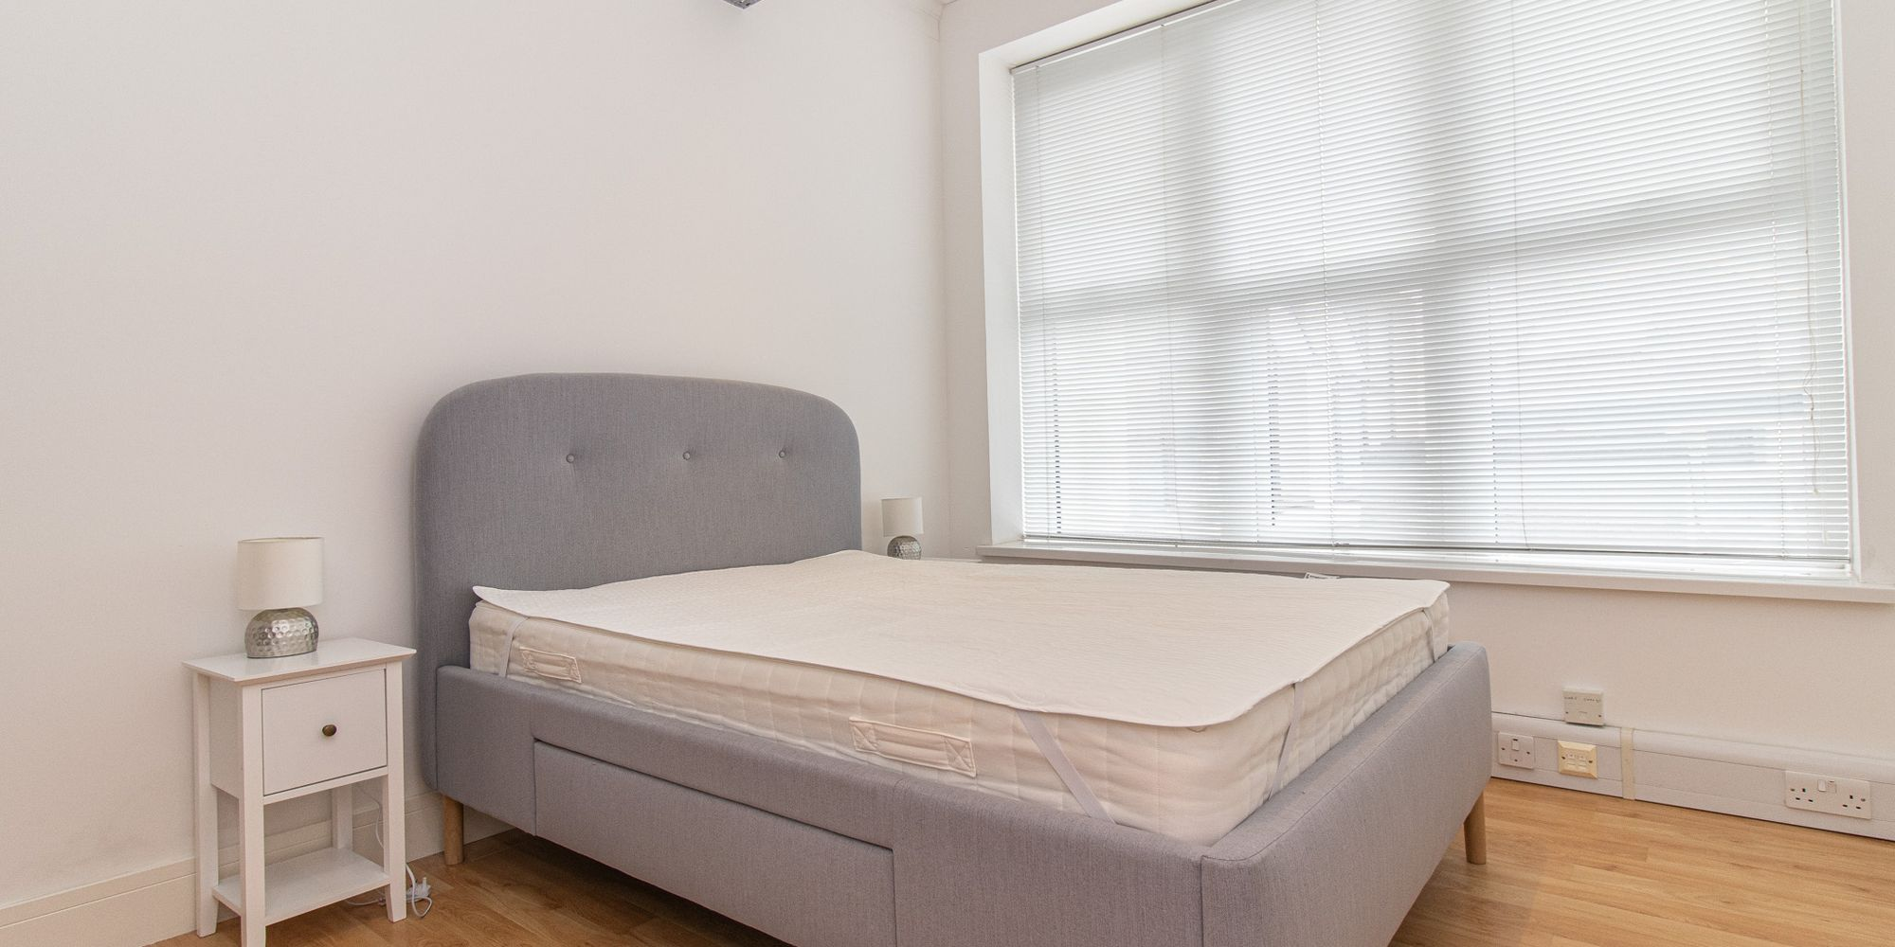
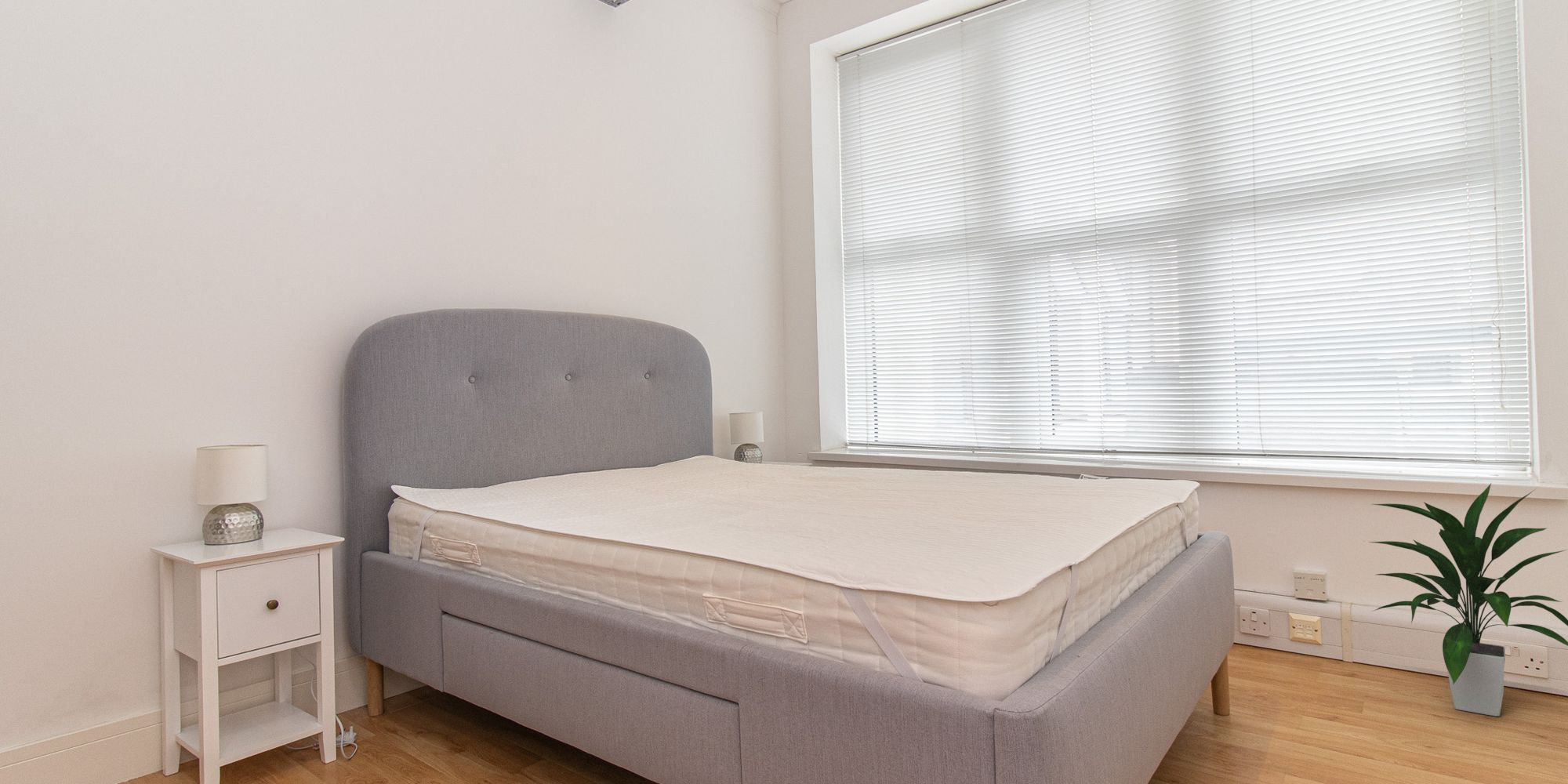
+ indoor plant (1466, 595)
